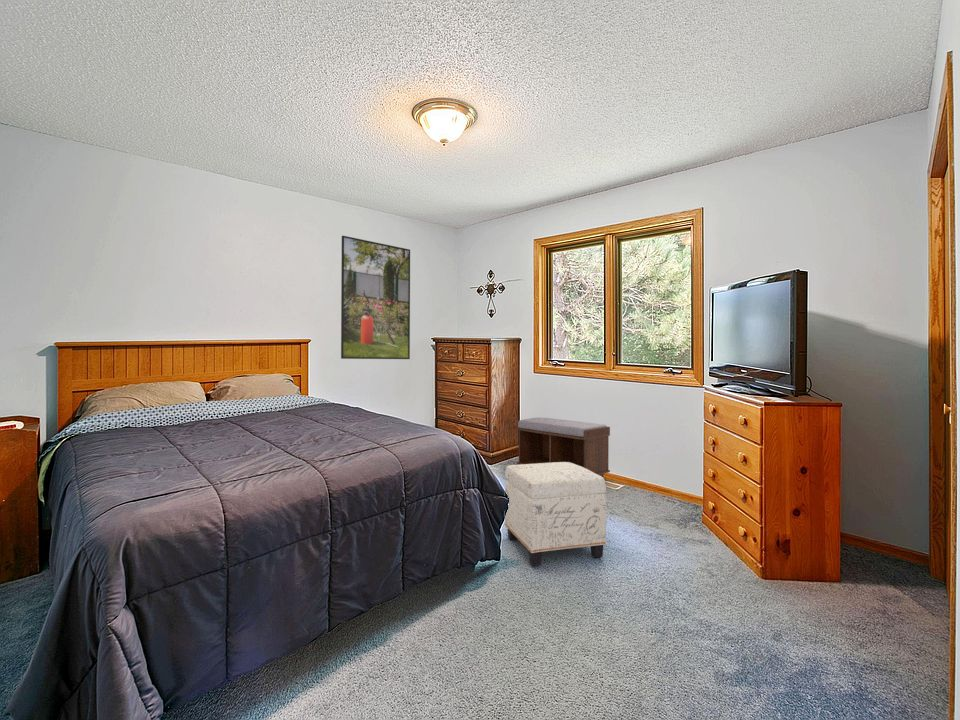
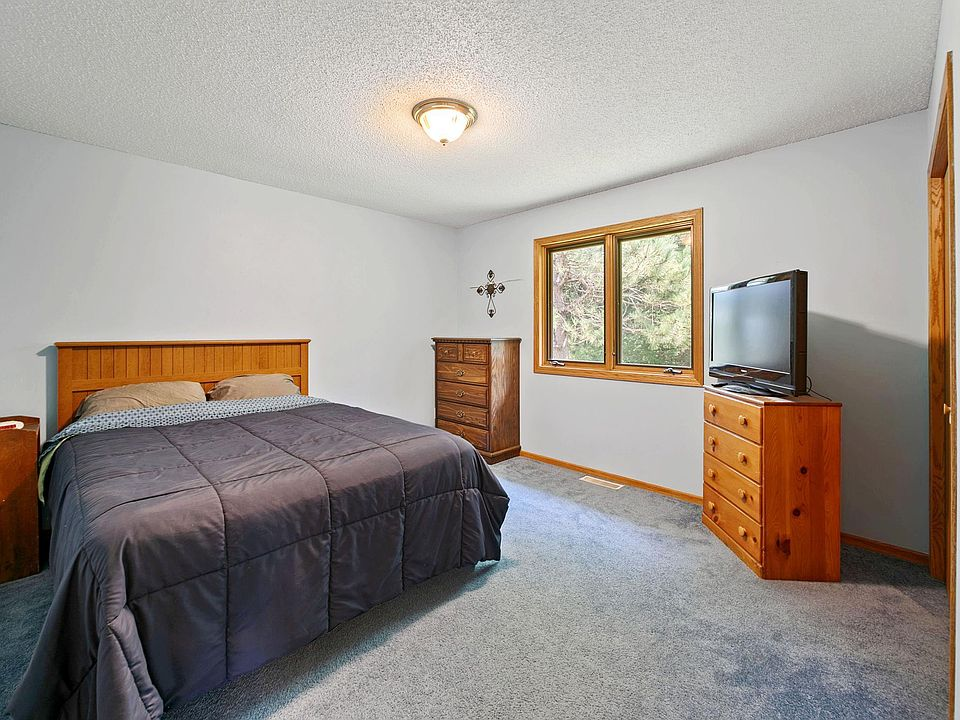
- bench (561, 447)
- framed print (377, 300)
- ottoman (552, 507)
